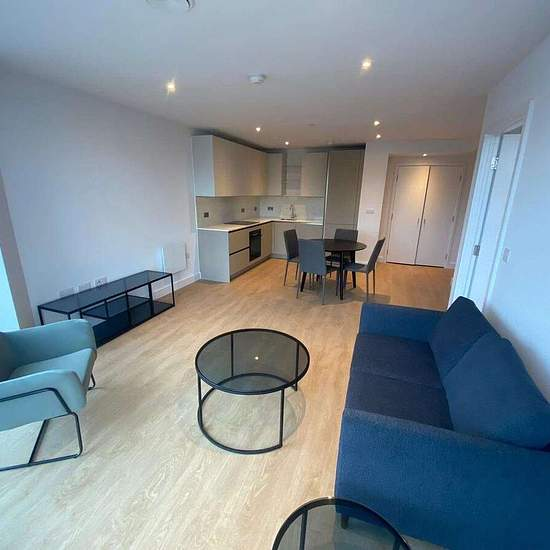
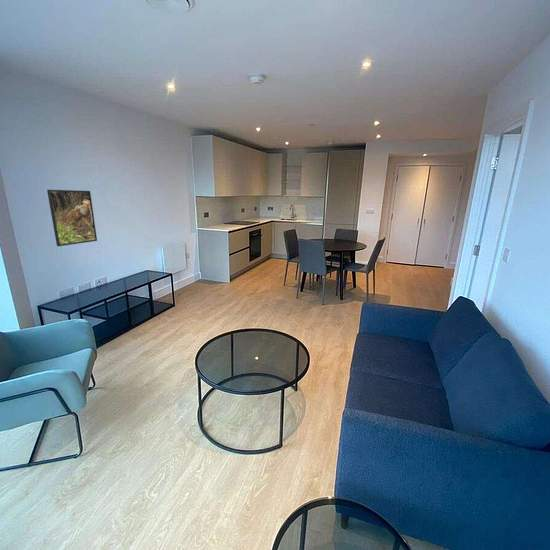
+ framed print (74, 217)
